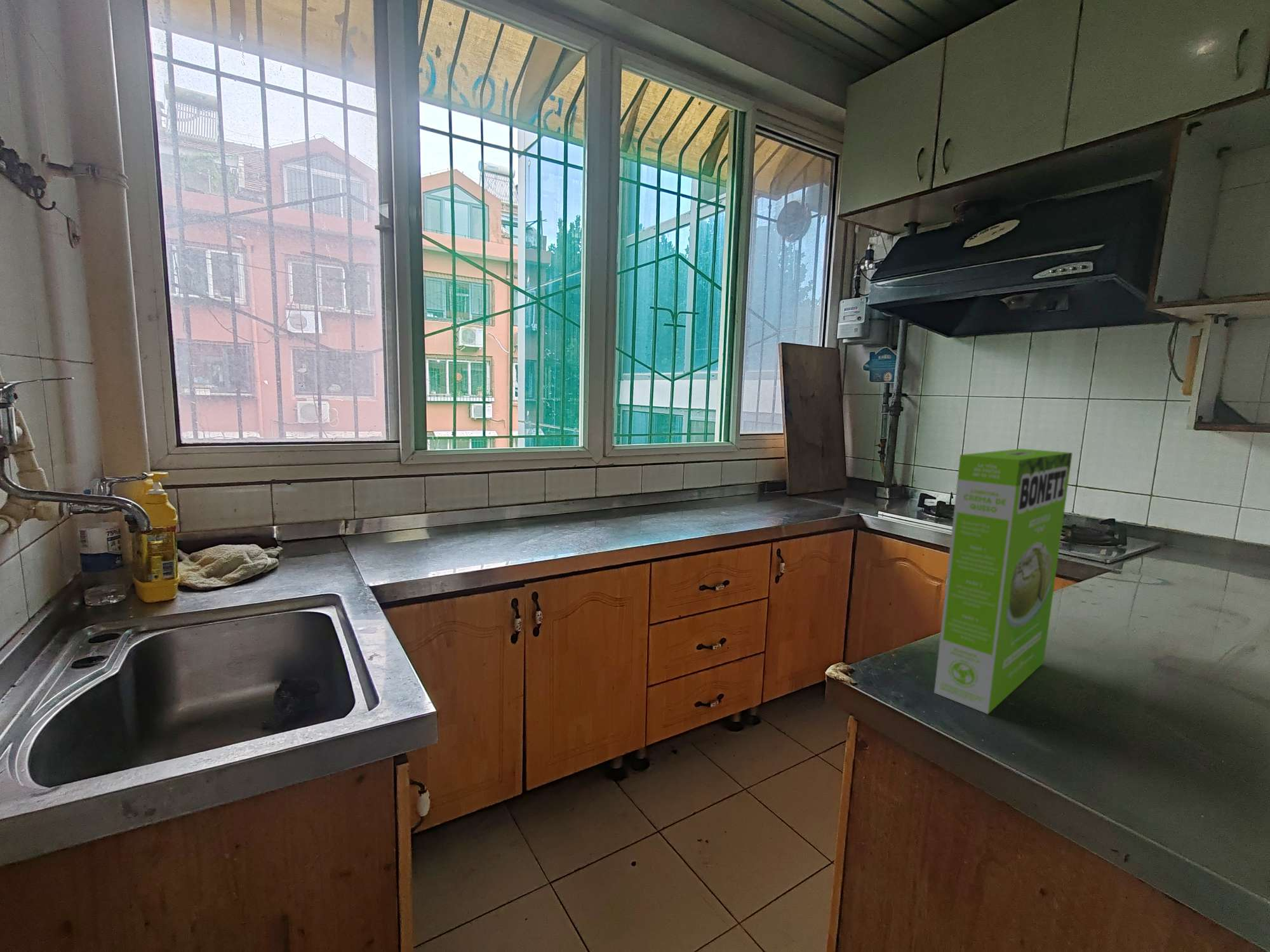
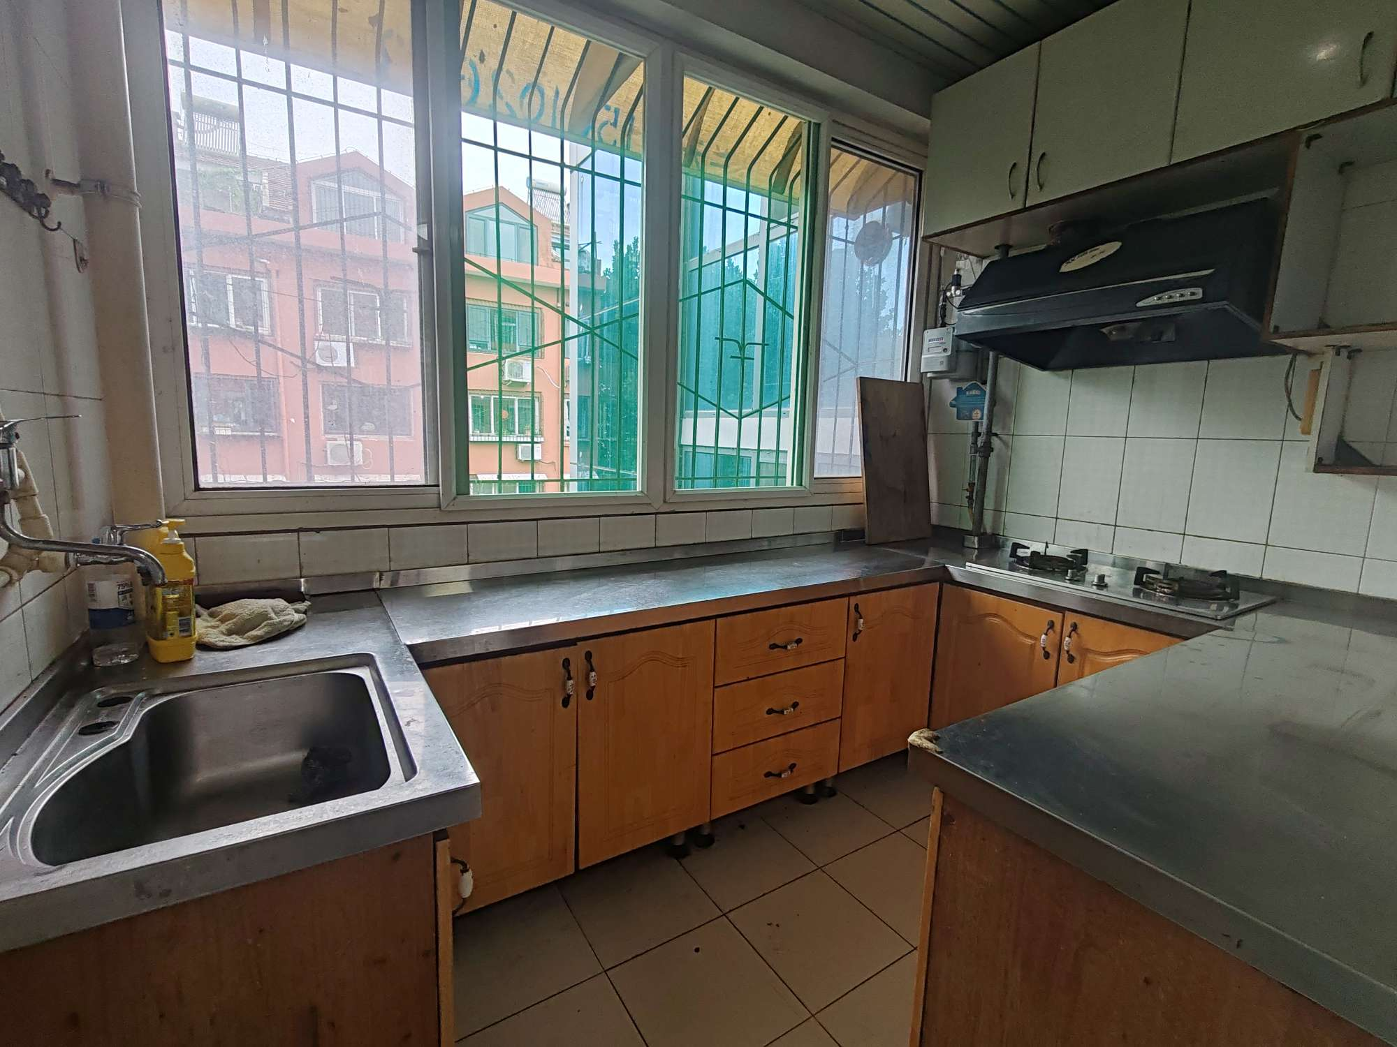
- cake mix box (1005, 568)
